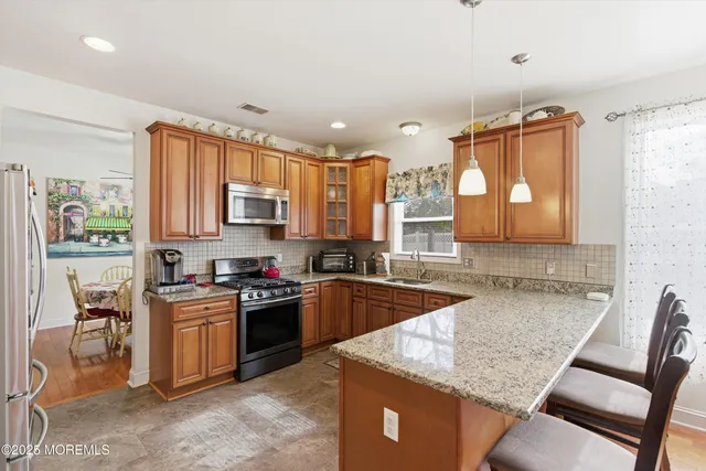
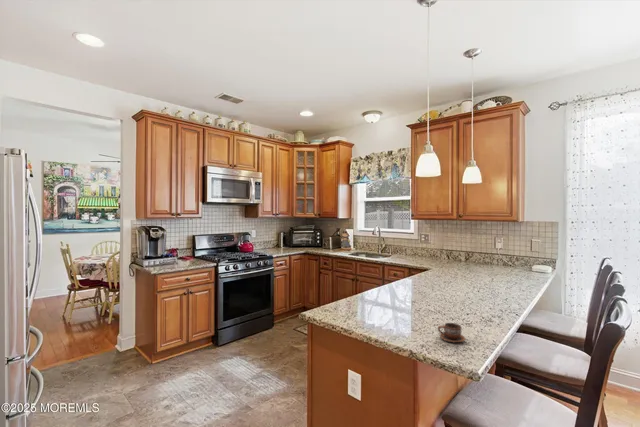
+ cup (451, 331)
